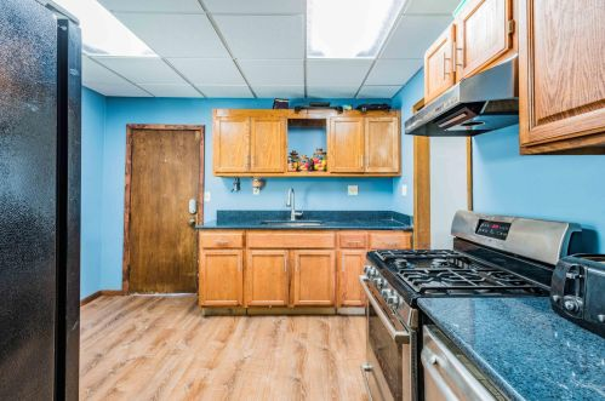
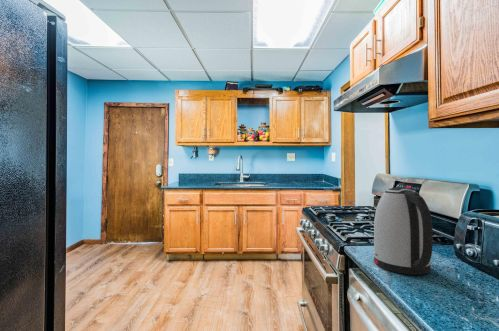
+ kettle (406, 228)
